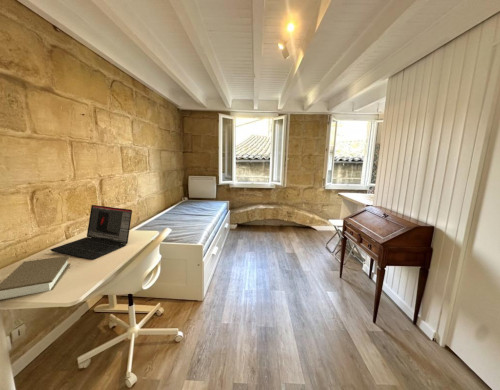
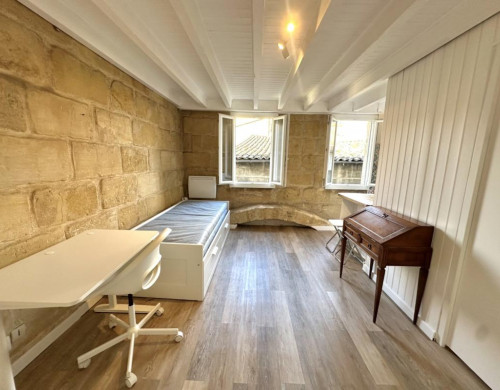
- book (36, 275)
- laptop (92, 229)
